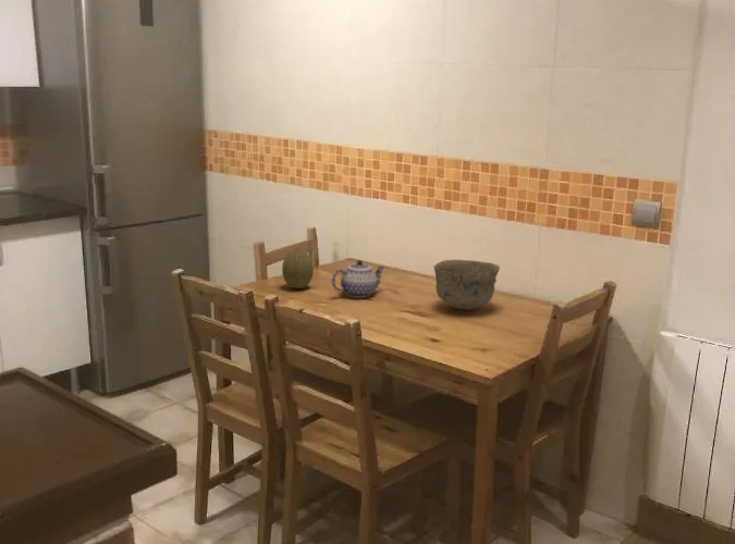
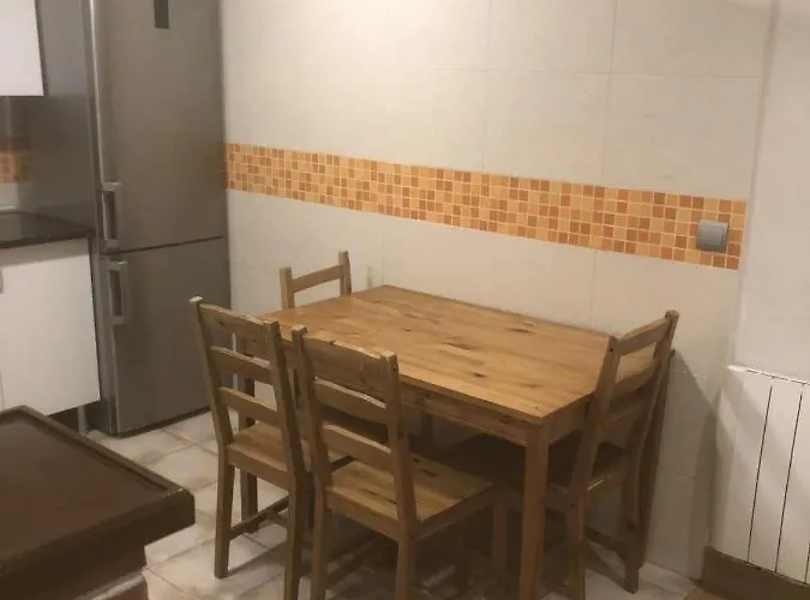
- teapot (358, 277)
- fruit (297, 268)
- bowl (465, 286)
